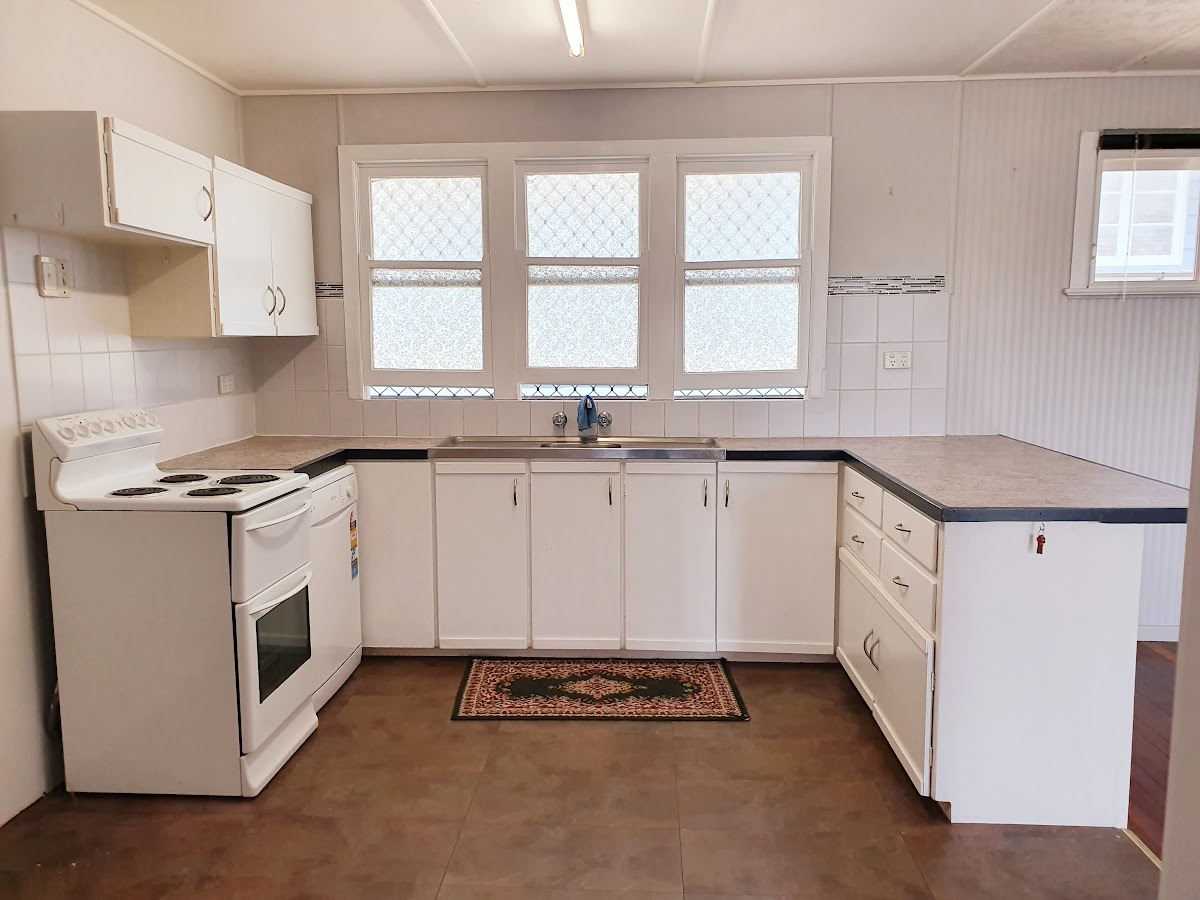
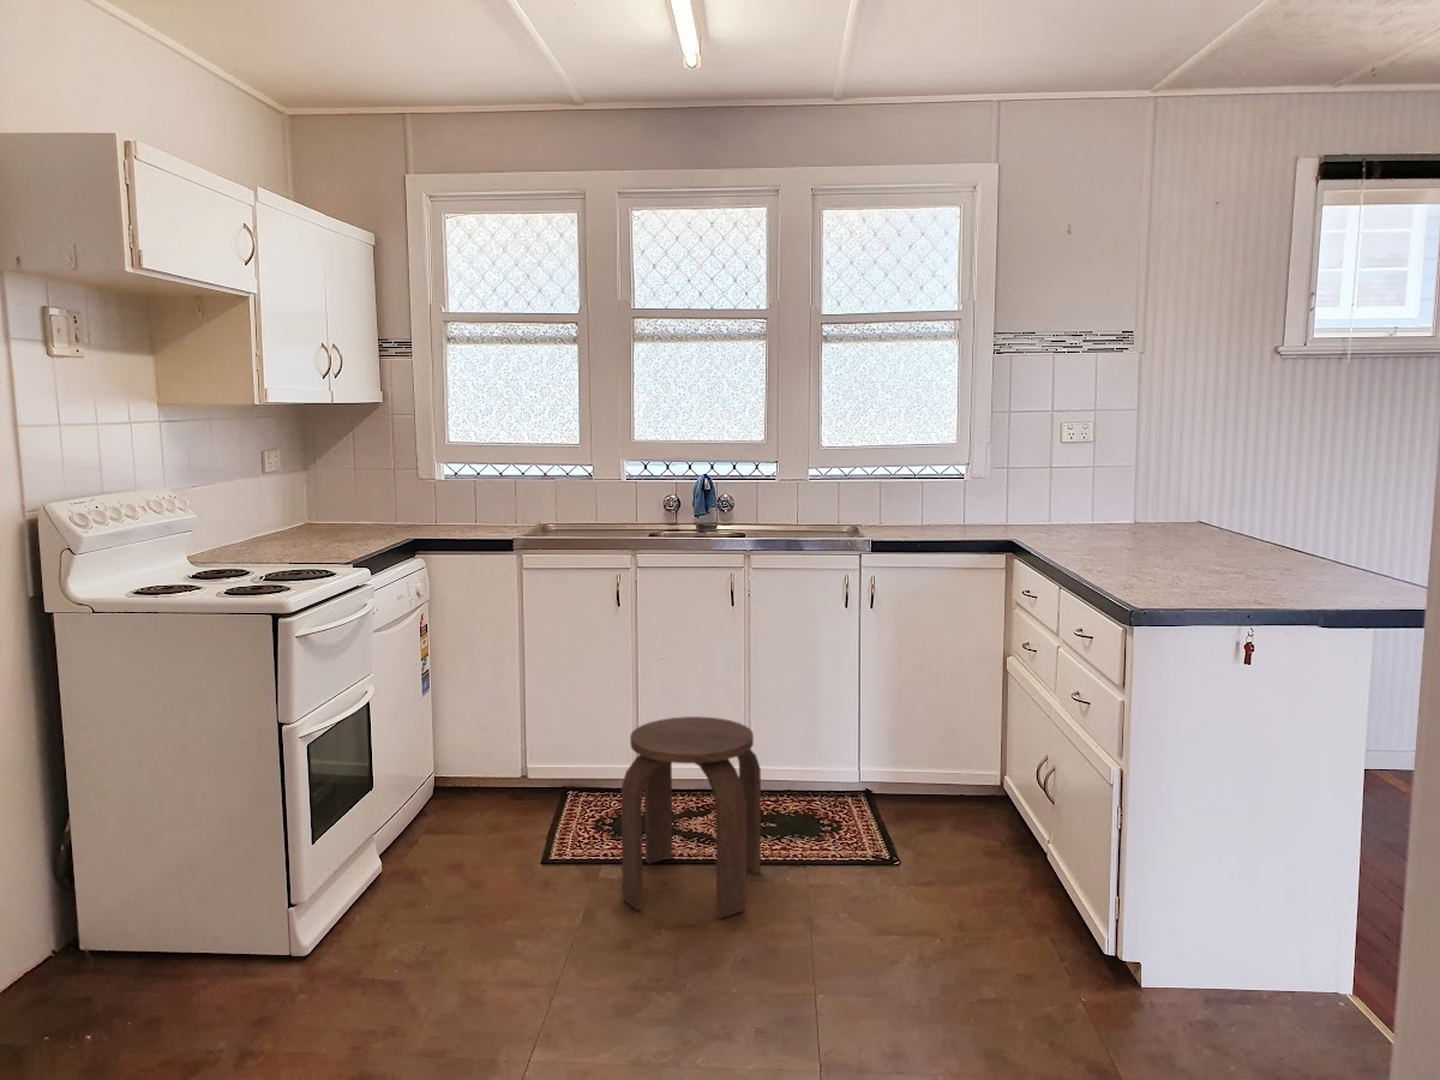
+ stool (671, 810)
